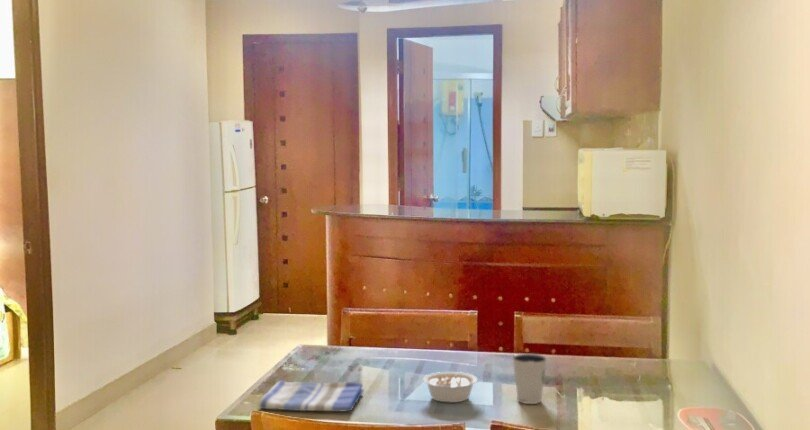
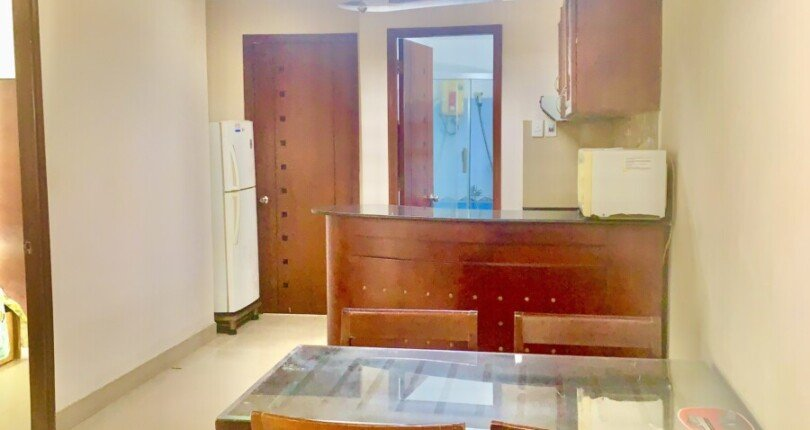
- legume (452, 386)
- dixie cup (529, 379)
- dish towel (312, 395)
